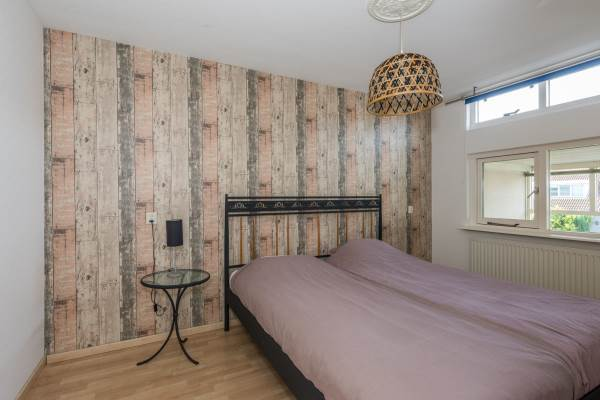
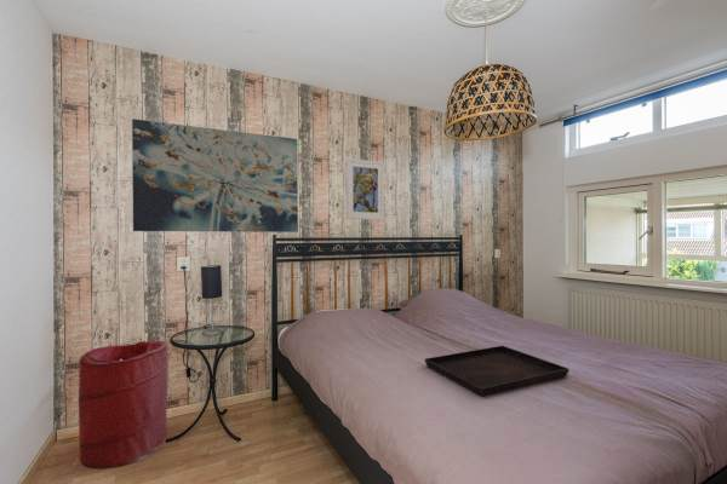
+ laundry hamper (126, 396)
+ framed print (365, 189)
+ serving tray (493, 367)
+ wall art (222, 180)
